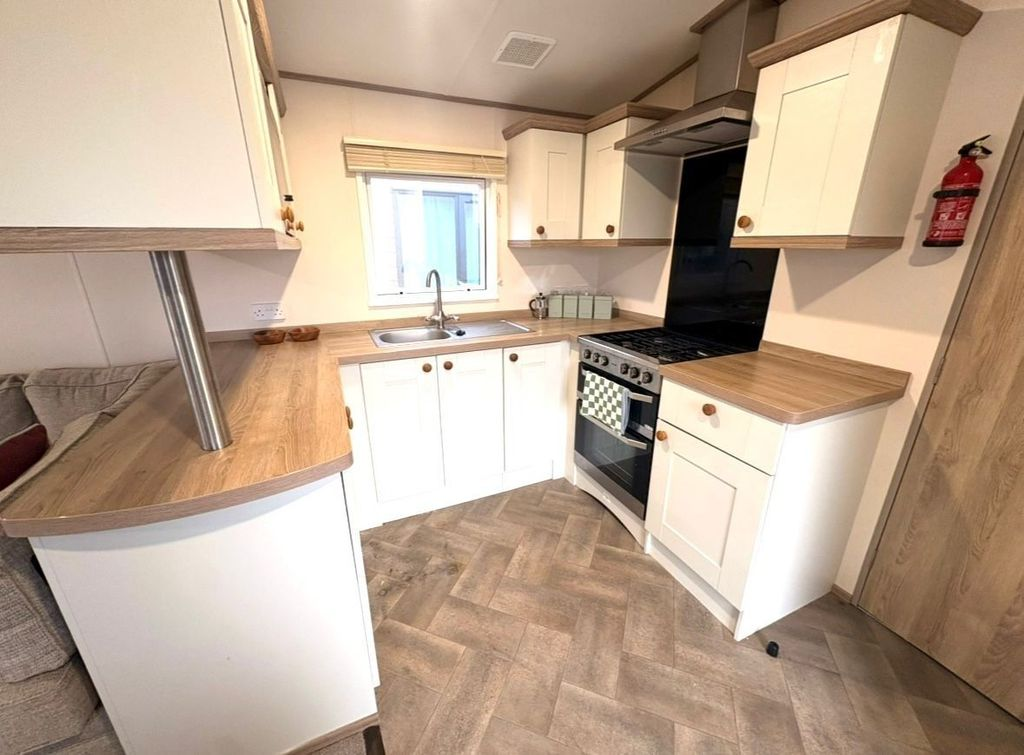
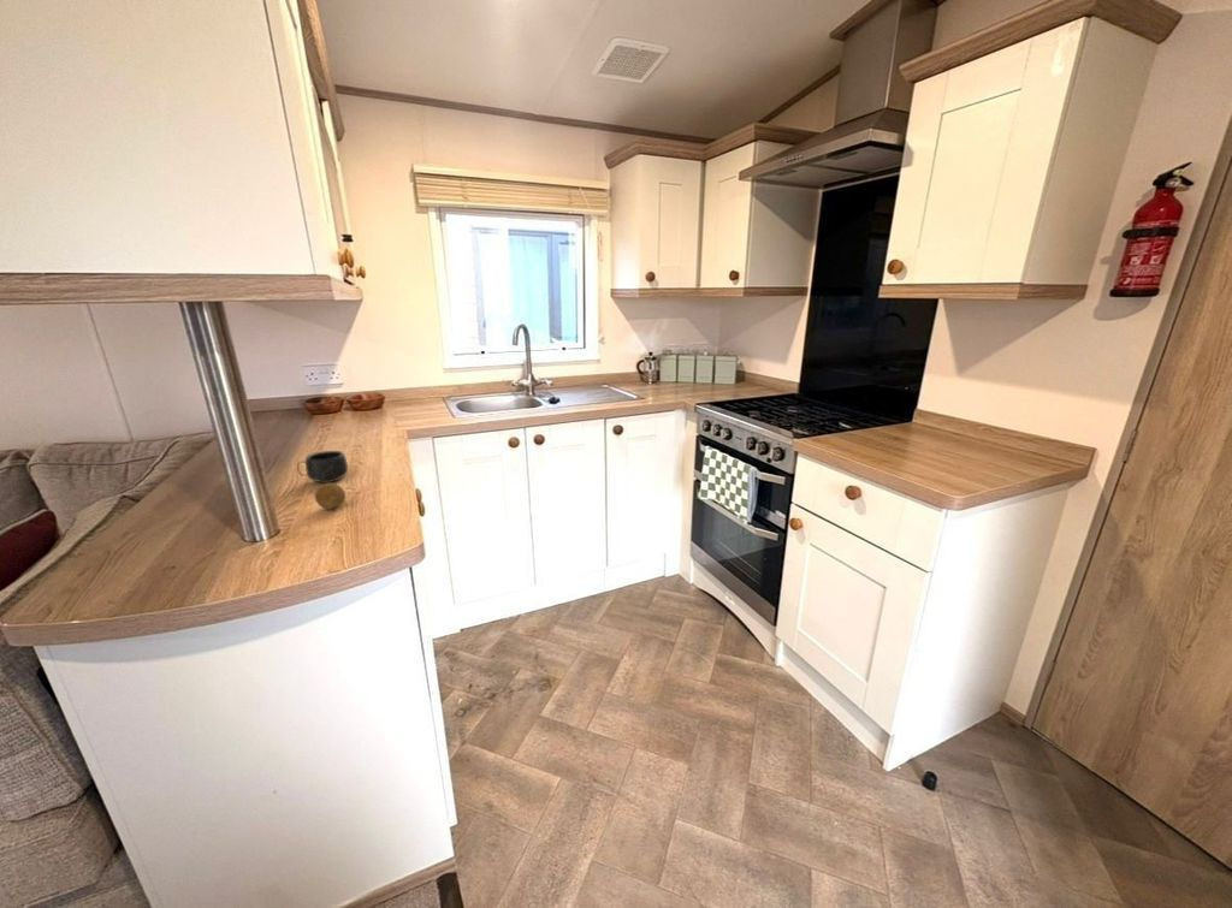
+ fruit (330, 495)
+ mug (322, 468)
